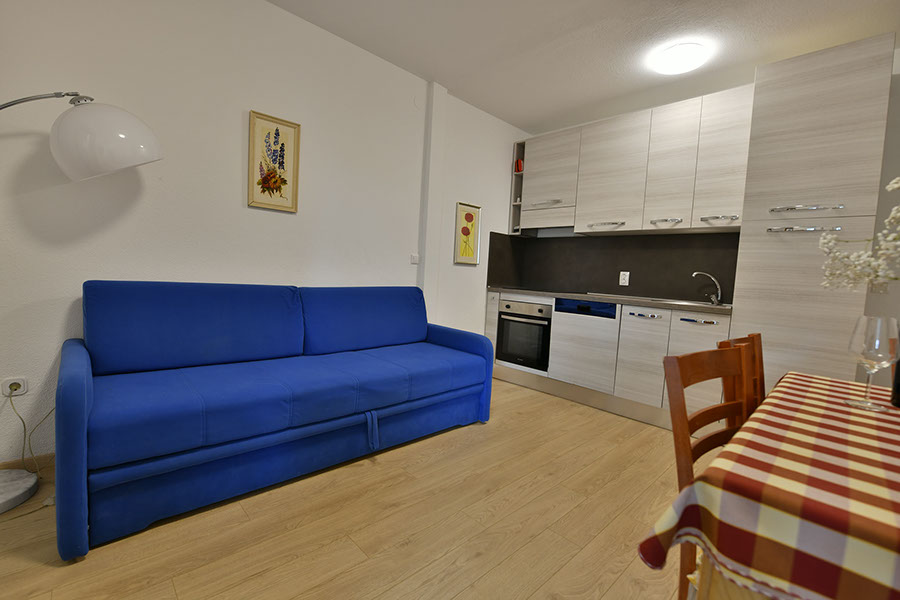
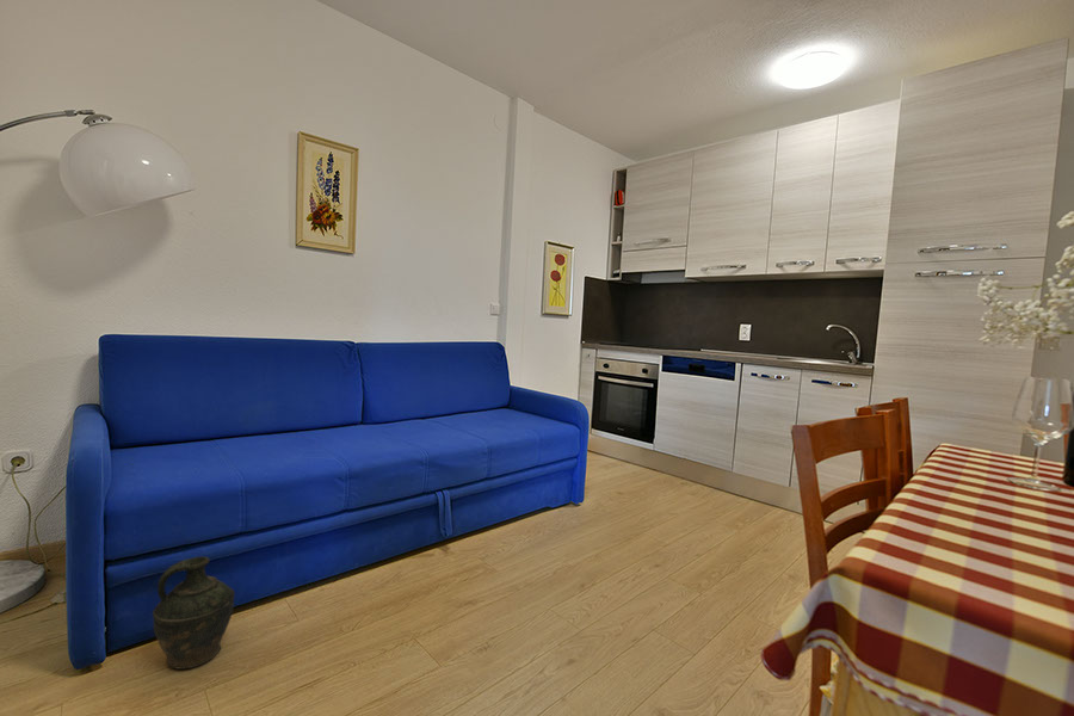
+ ceramic jug (195, 607)
